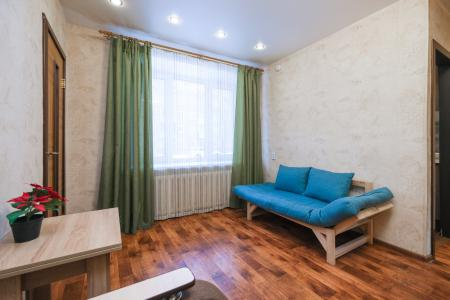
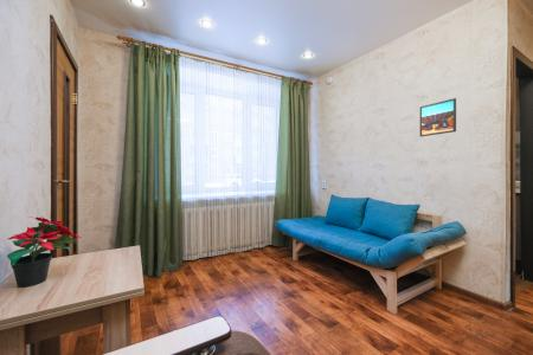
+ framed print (436, 118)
